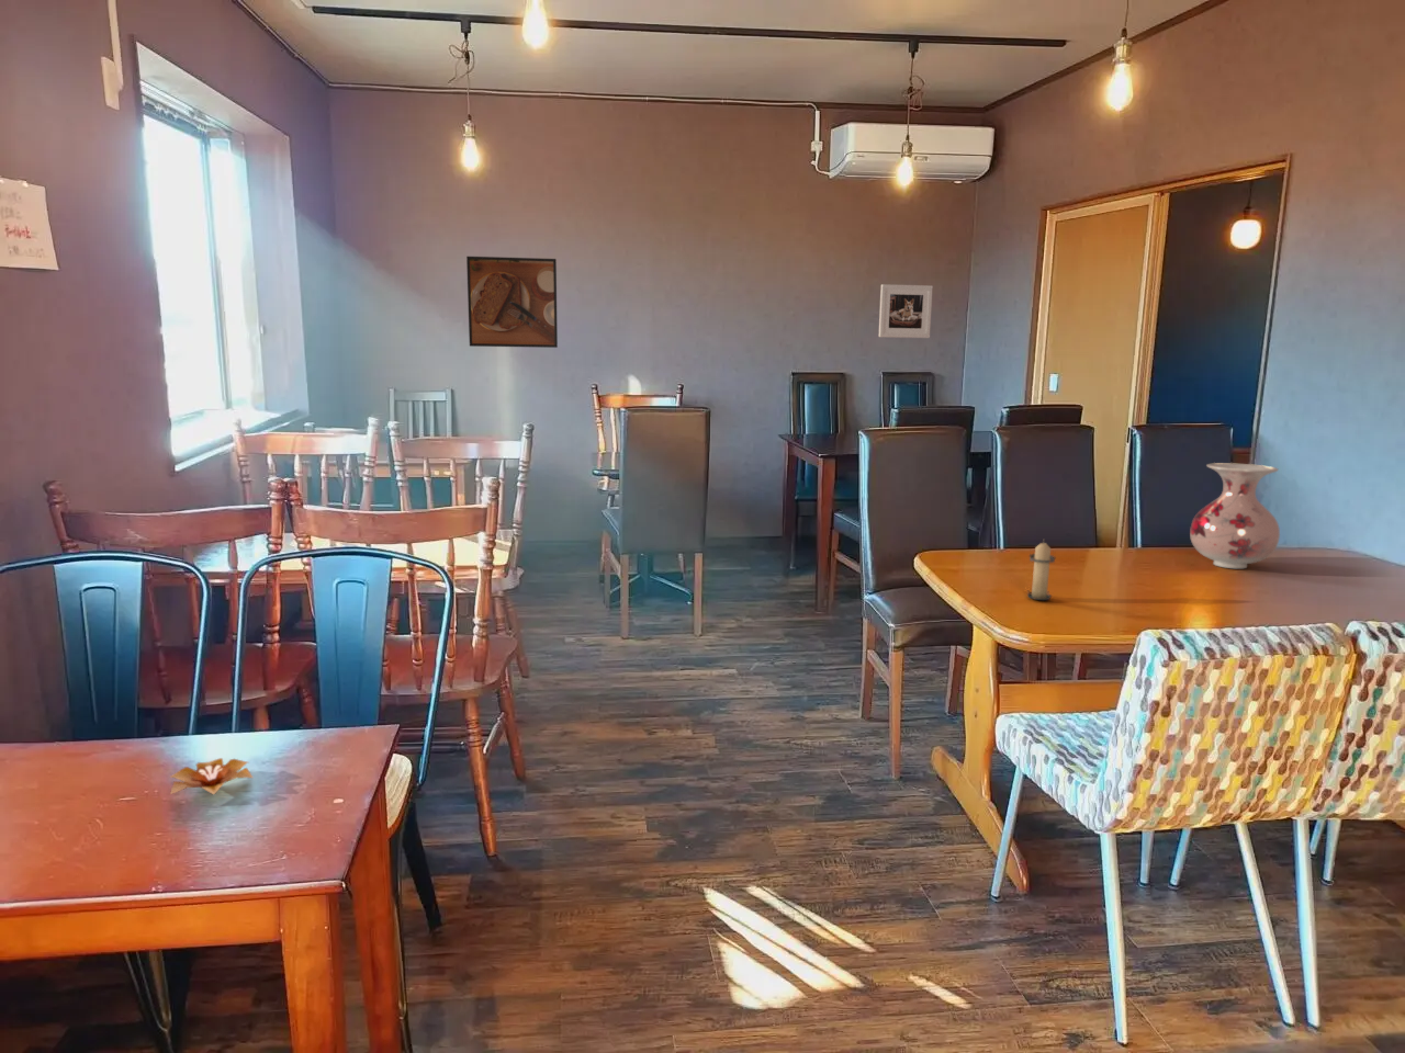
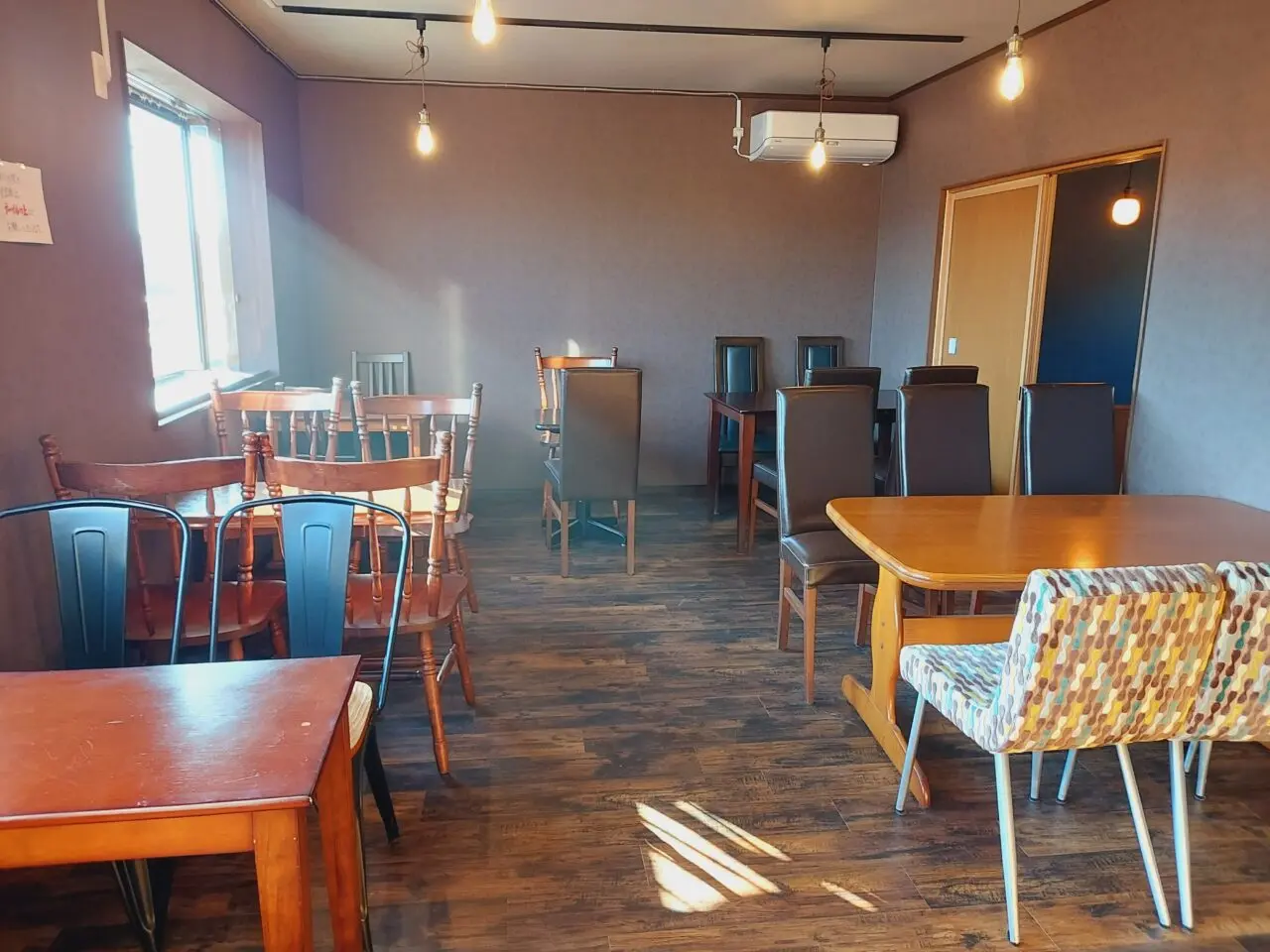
- vase (1236, 515)
- candle (1041, 569)
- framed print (512, 302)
- flower (210, 776)
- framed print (906, 312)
